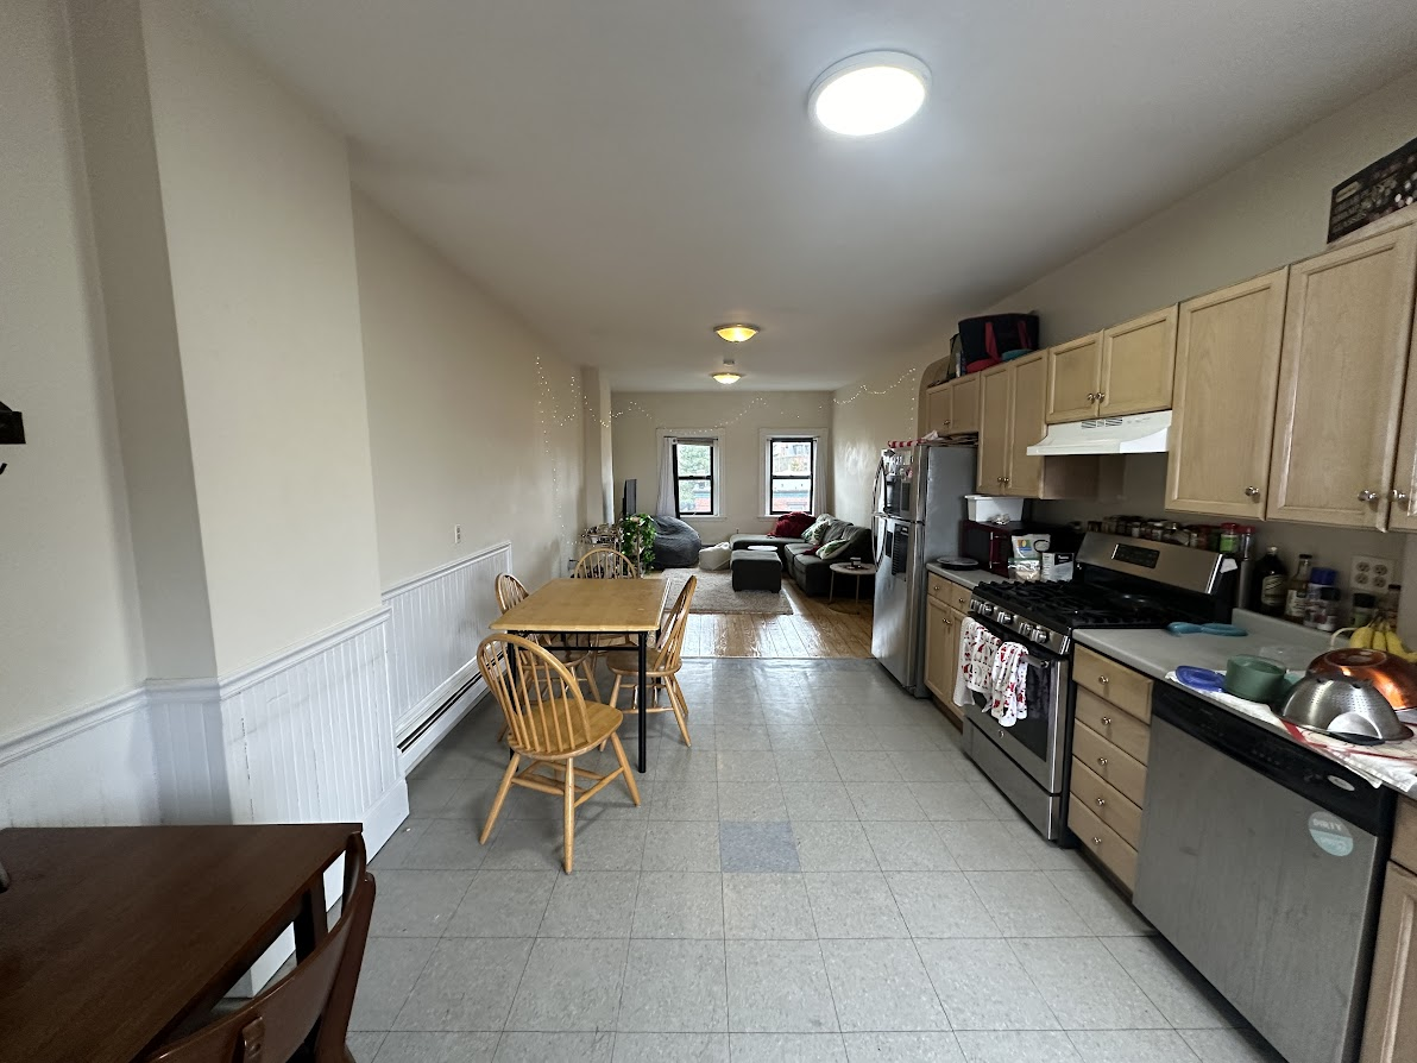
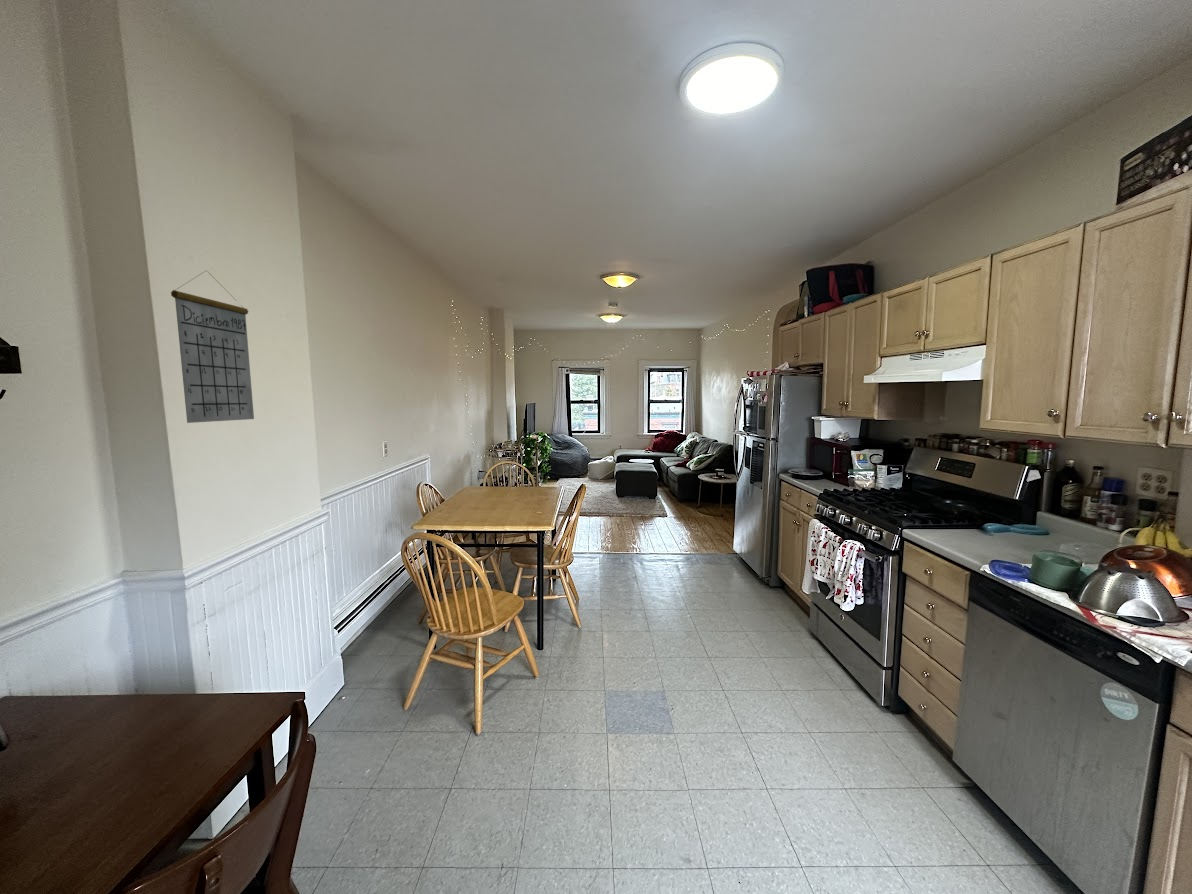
+ calendar (216, 346)
